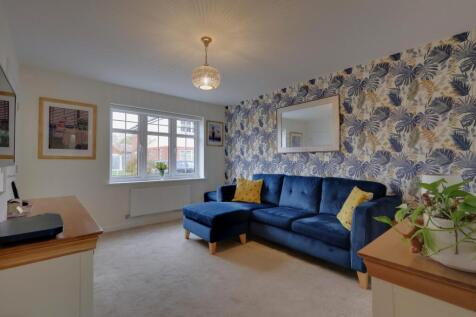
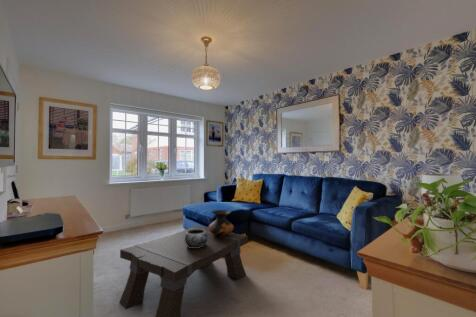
+ vase (221, 222)
+ coffee table (189, 264)
+ decorative bowl (196, 237)
